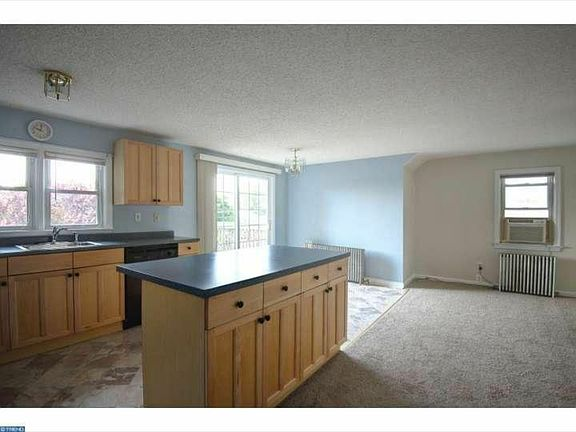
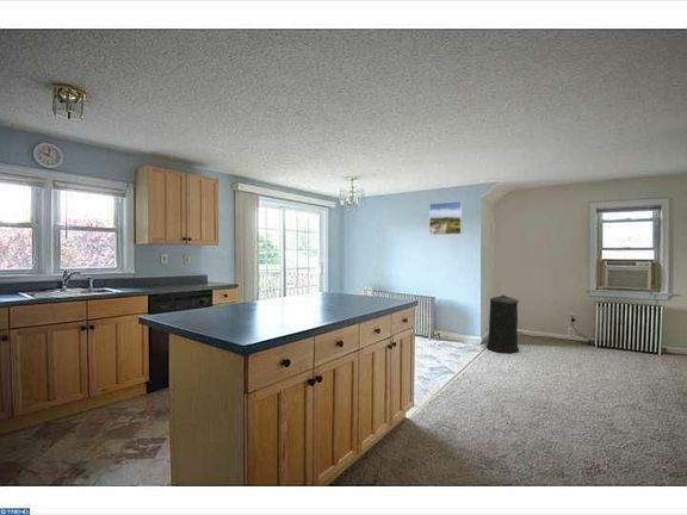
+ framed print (445, 218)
+ trash can (502, 321)
